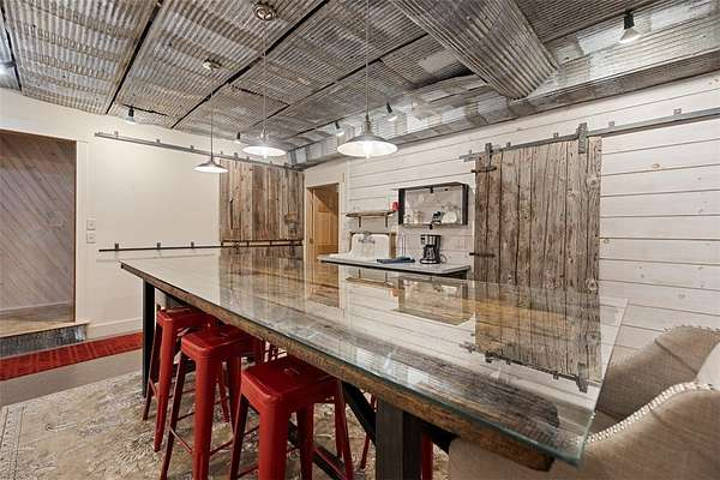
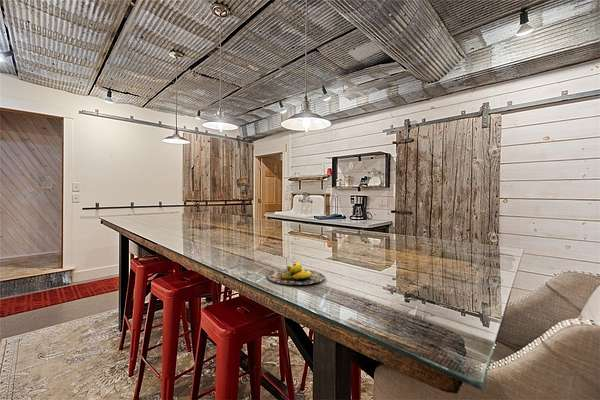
+ banana (295, 270)
